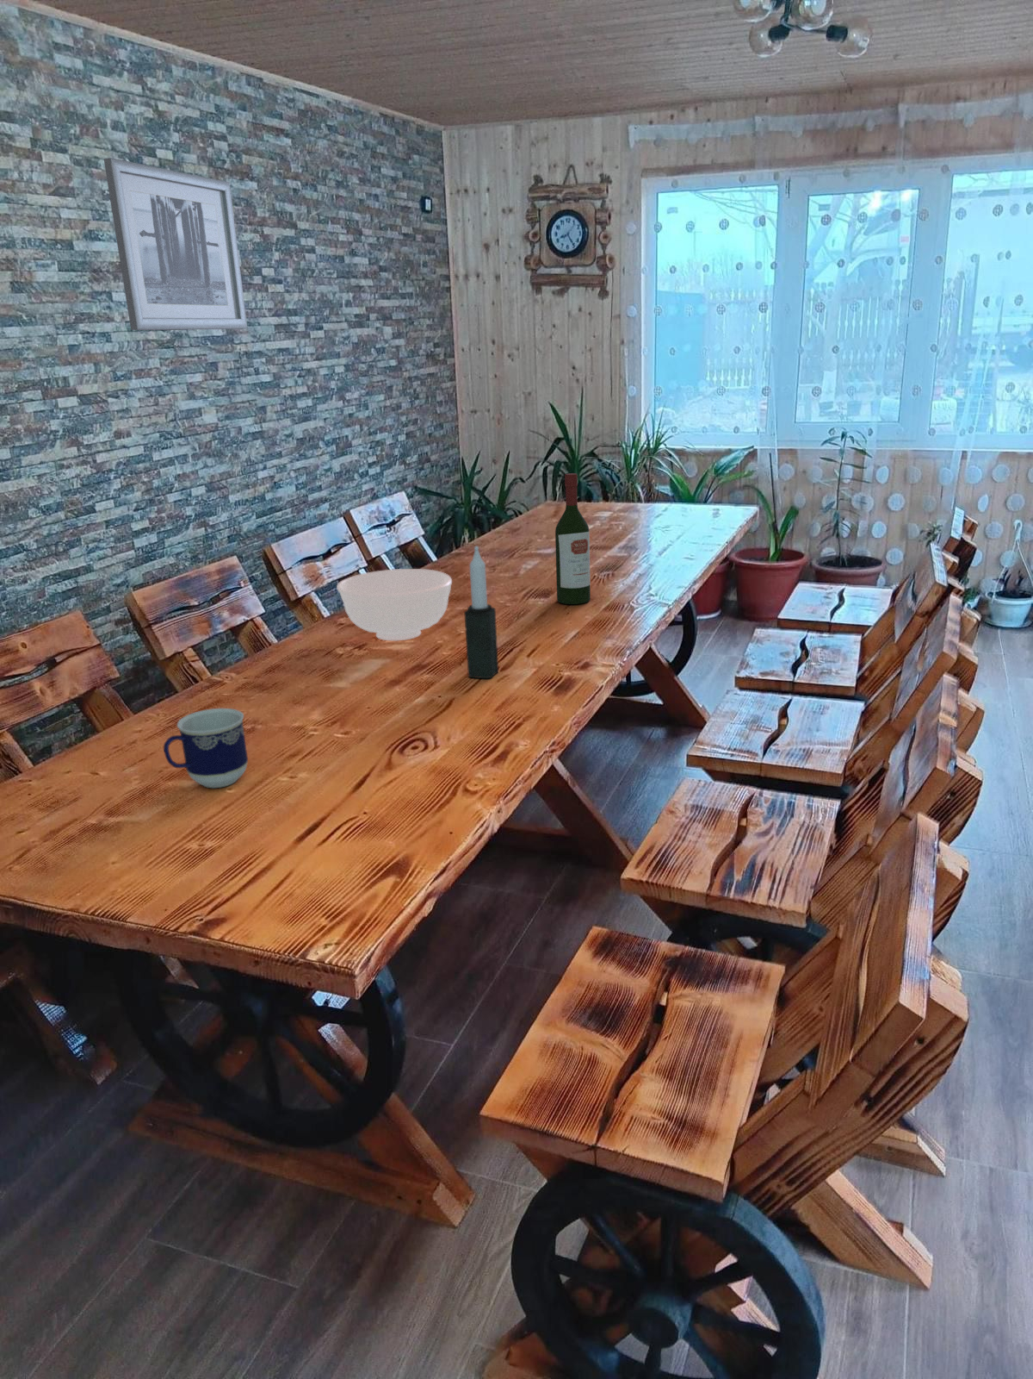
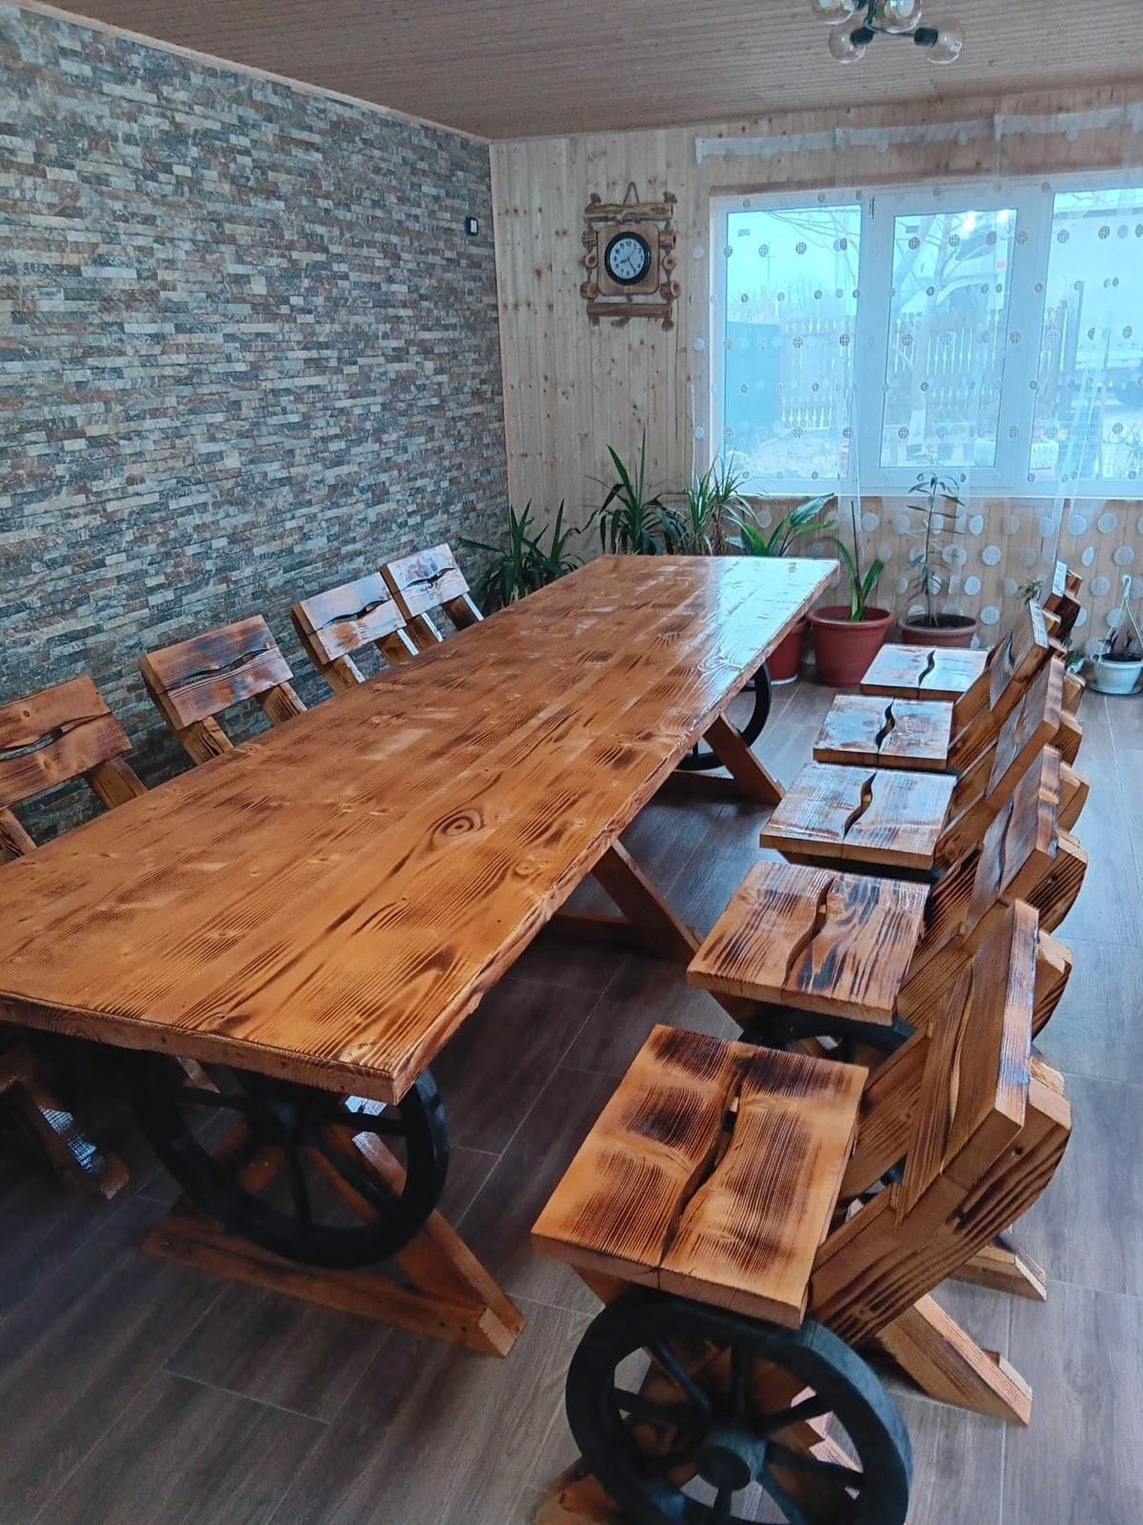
- wine bottle (572, 537)
- bowl (396, 608)
- wall art (182, 252)
- candle (480, 611)
- cup (206, 752)
